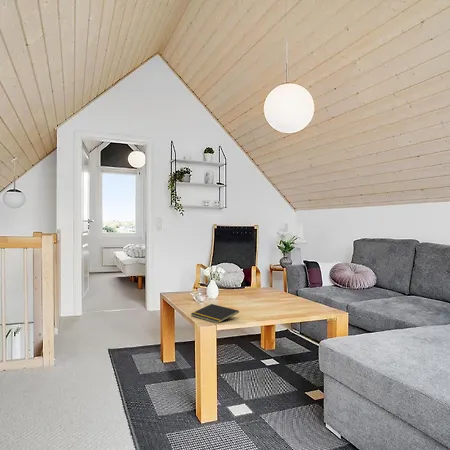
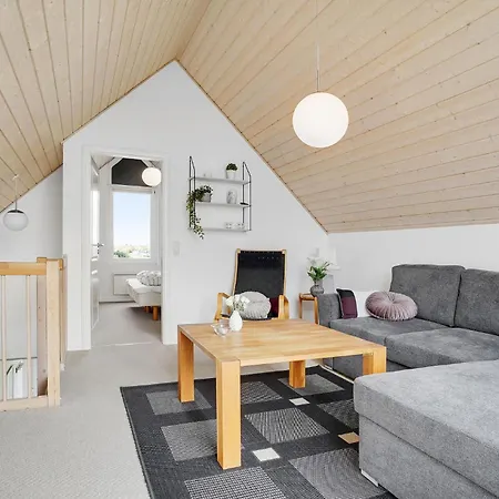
- notepad (214, 313)
